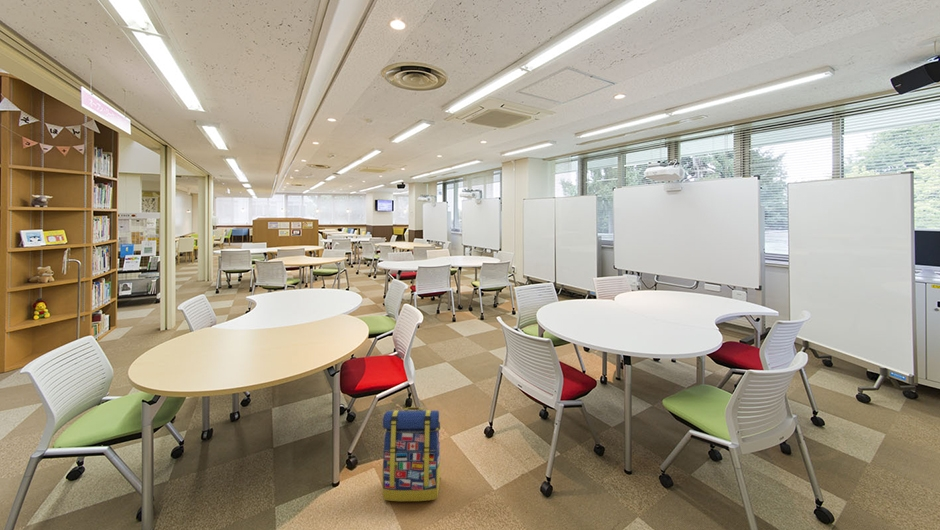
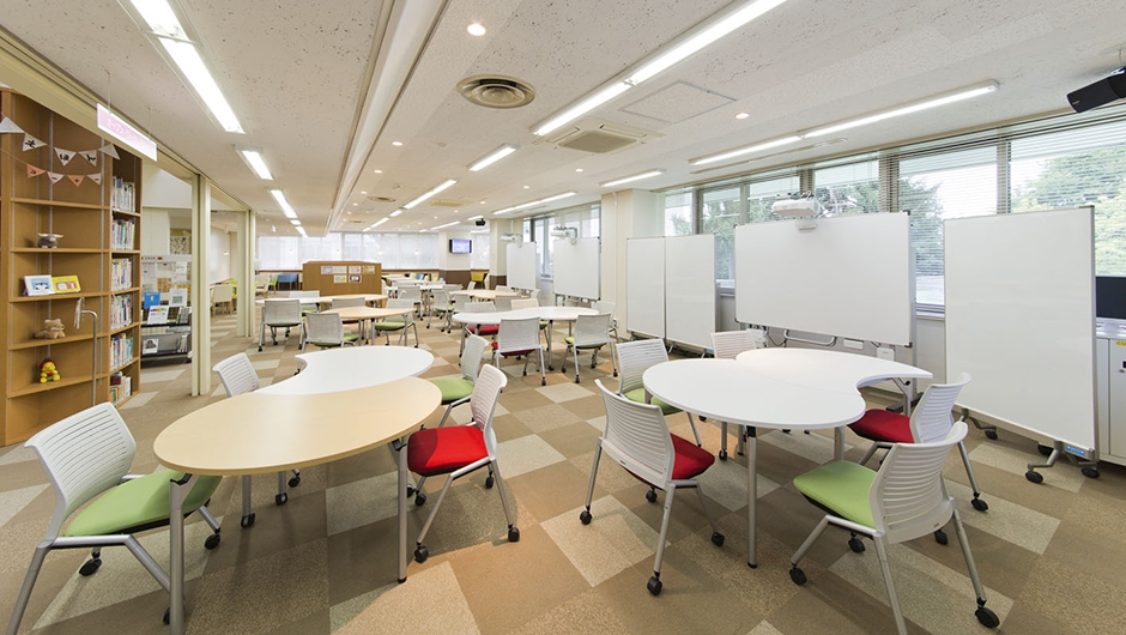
- backpack (412, 450)
